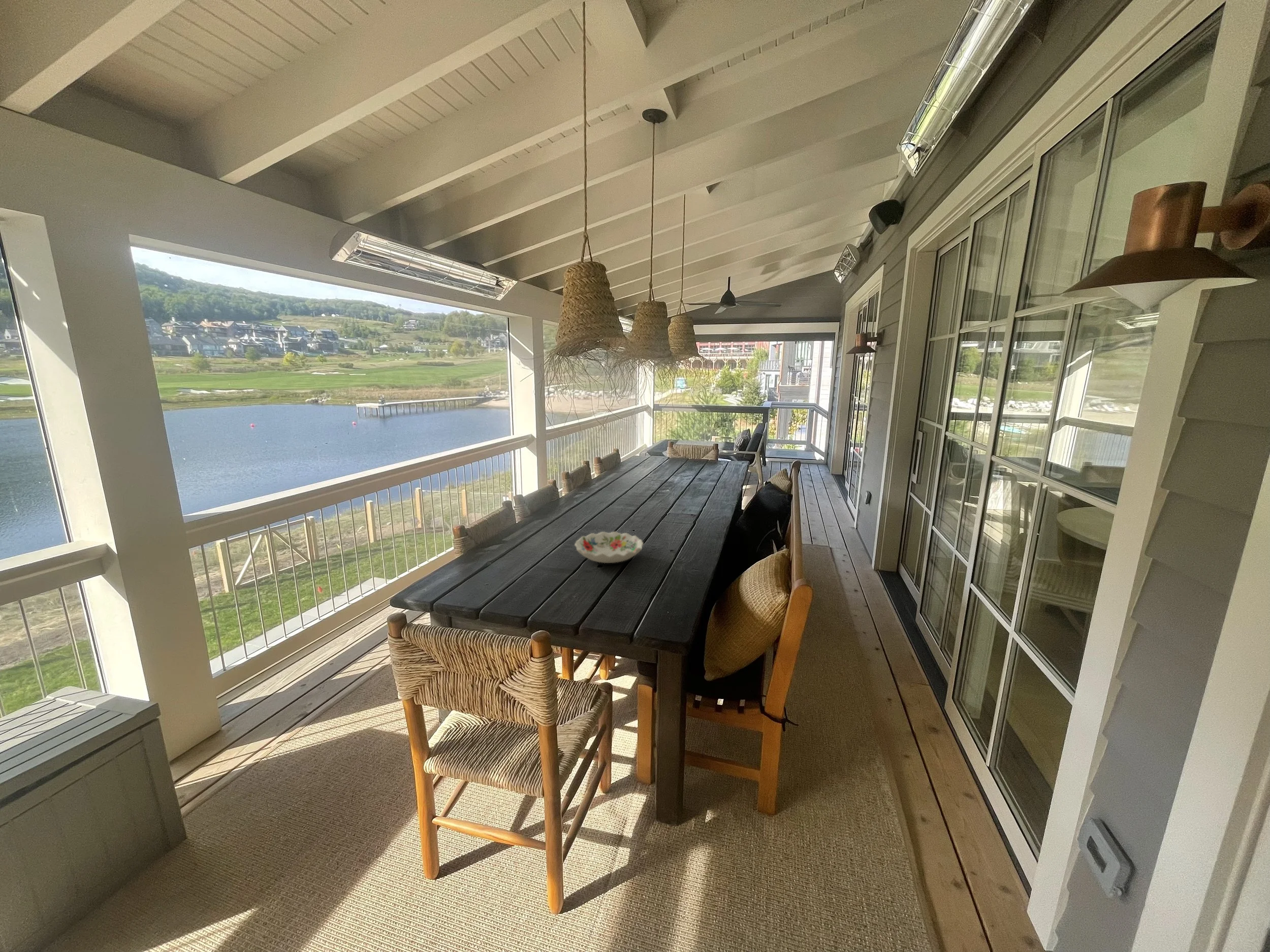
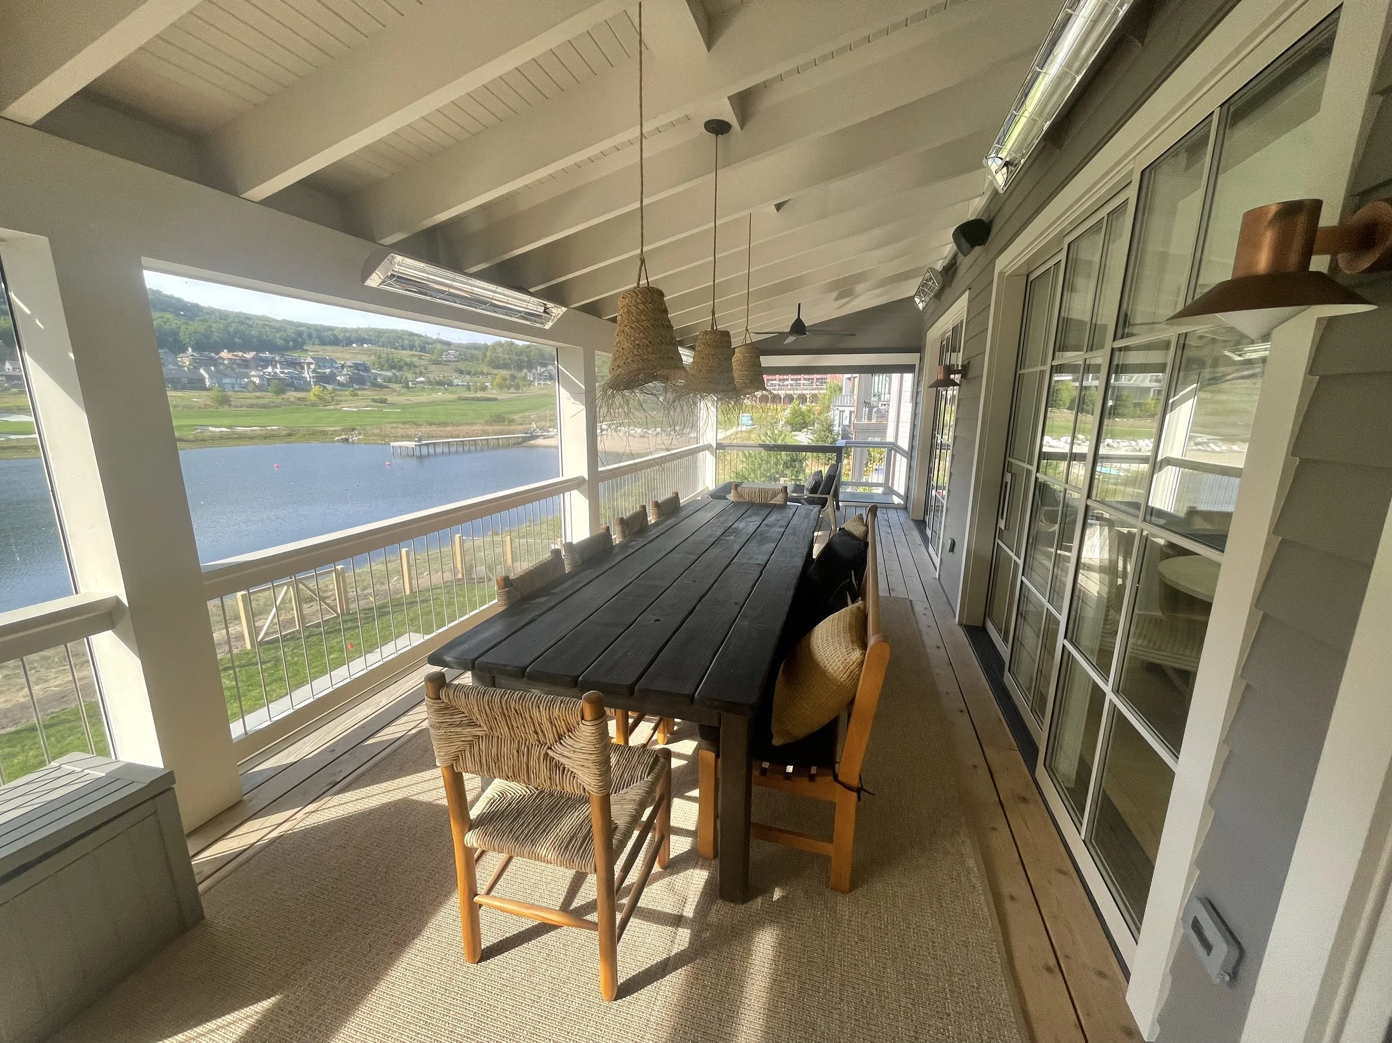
- decorative bowl (609, 549)
